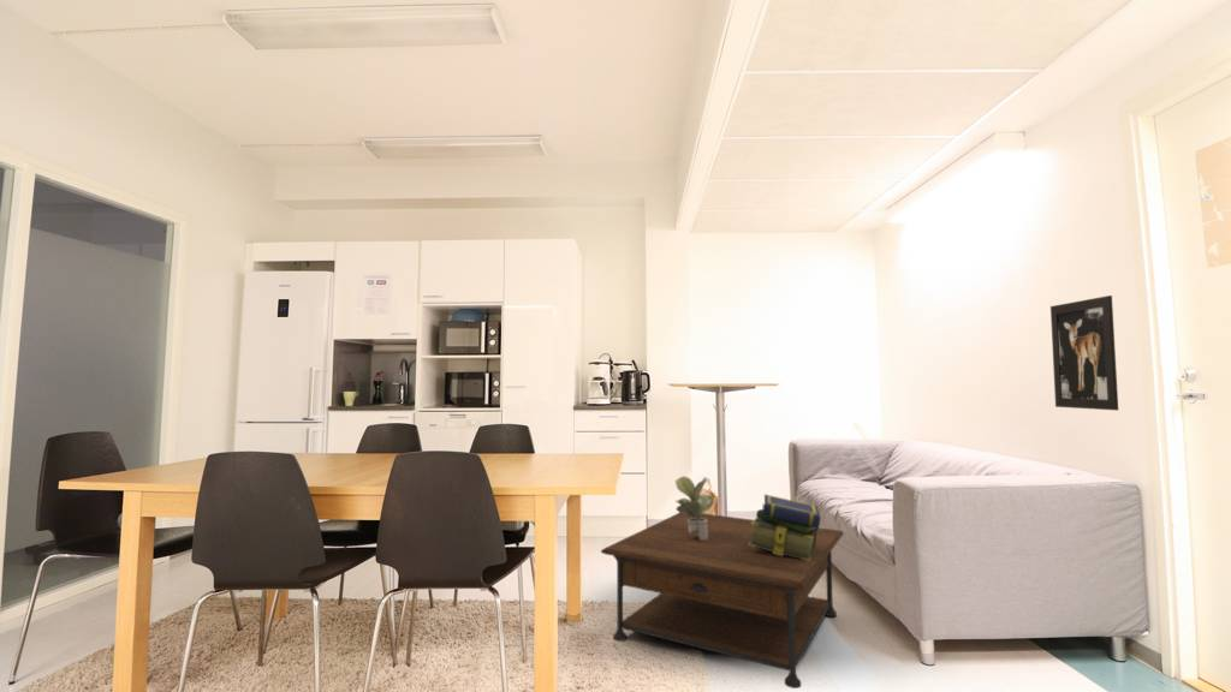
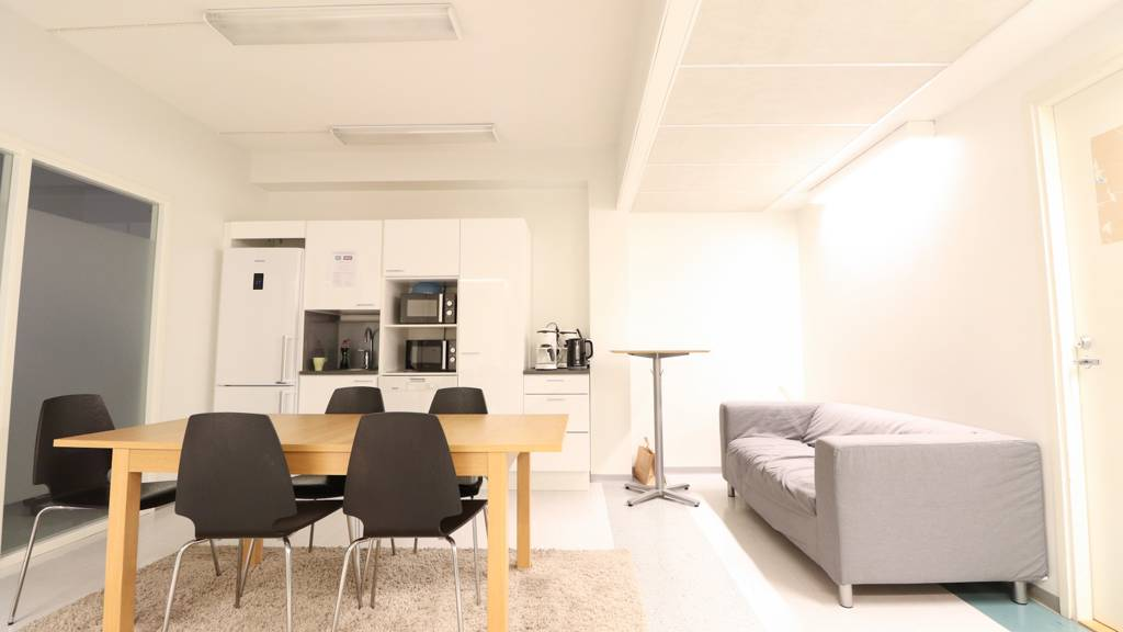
- wall art (1081, 354)
- stack of books (785, 526)
- coffee table (730, 581)
- potted plant (691, 505)
